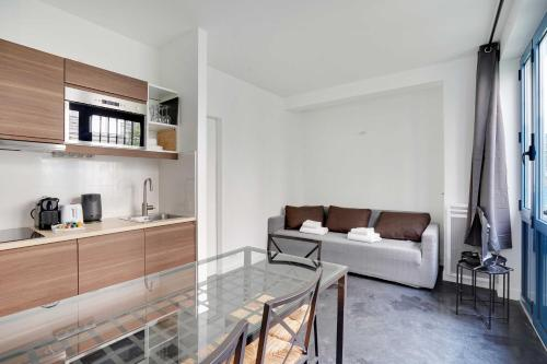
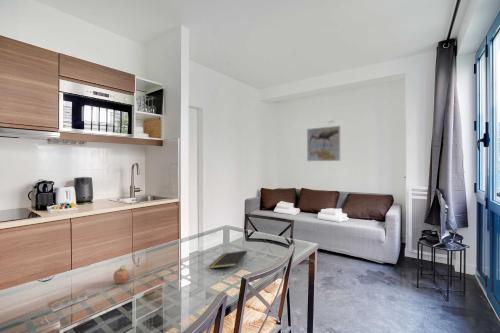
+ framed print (323, 144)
+ fruit (121, 274)
+ notepad (229, 258)
